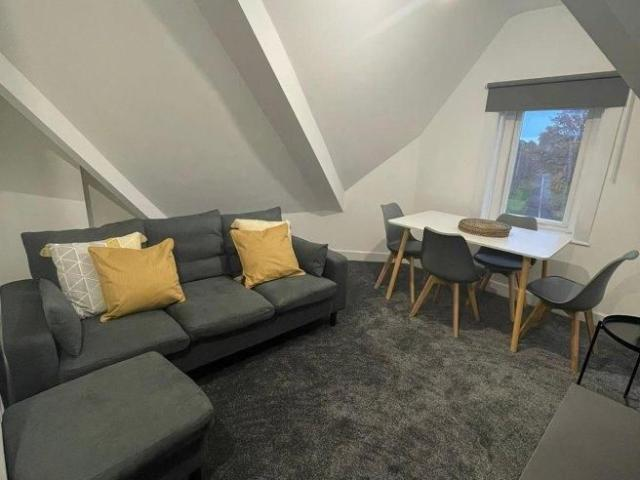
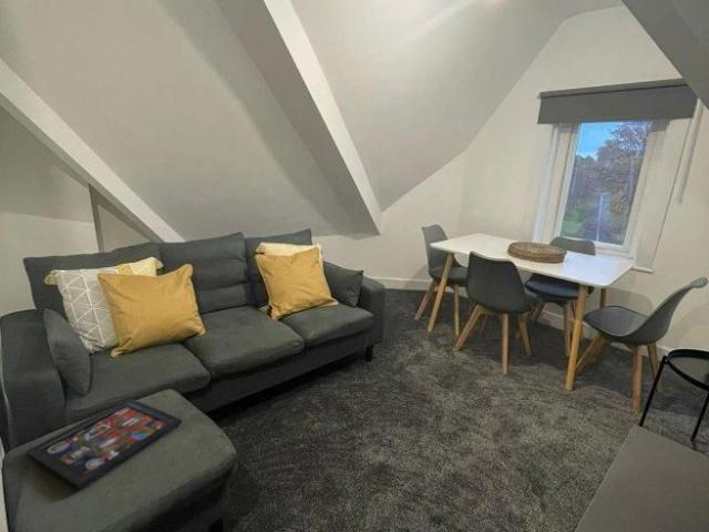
+ decorative tray (109, 436)
